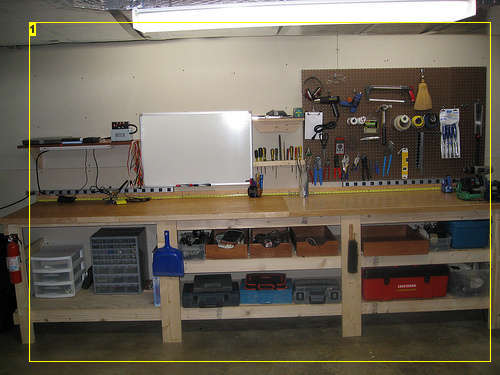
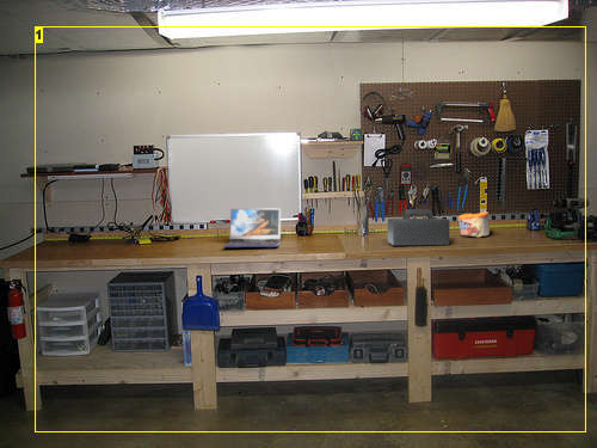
+ laptop (253, 227)
+ speaker (417, 226)
+ can (473, 223)
